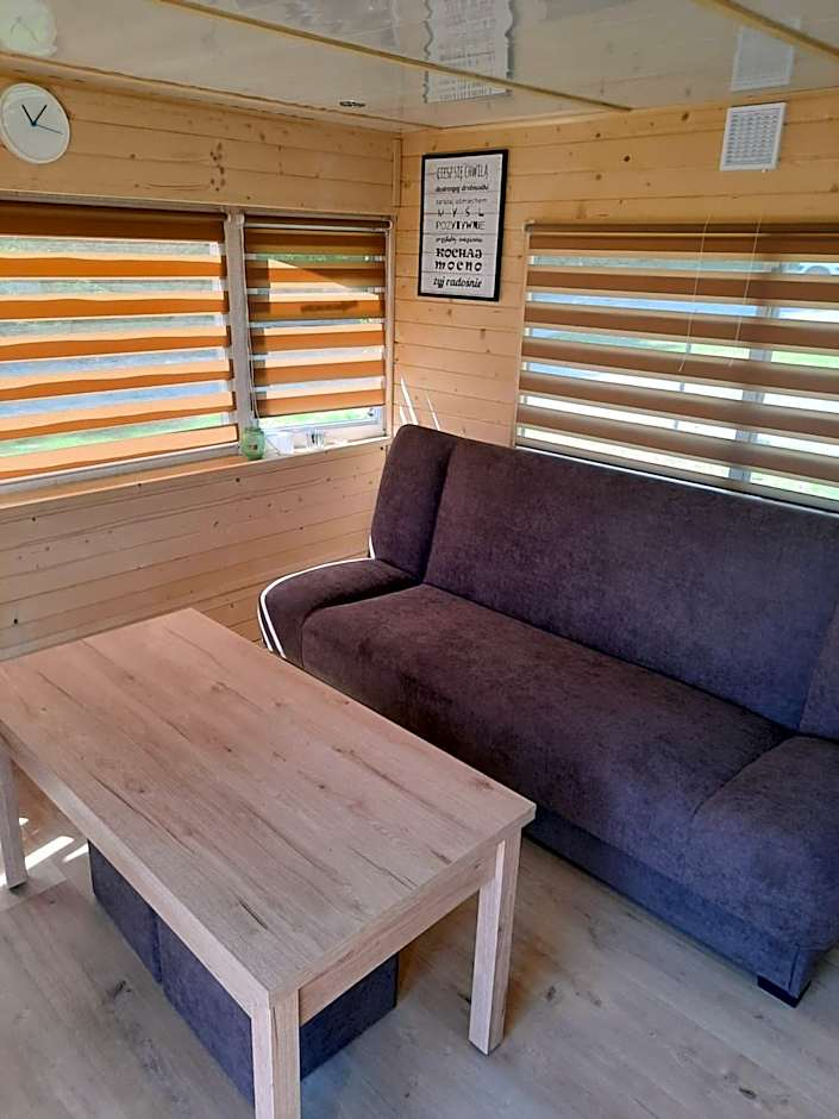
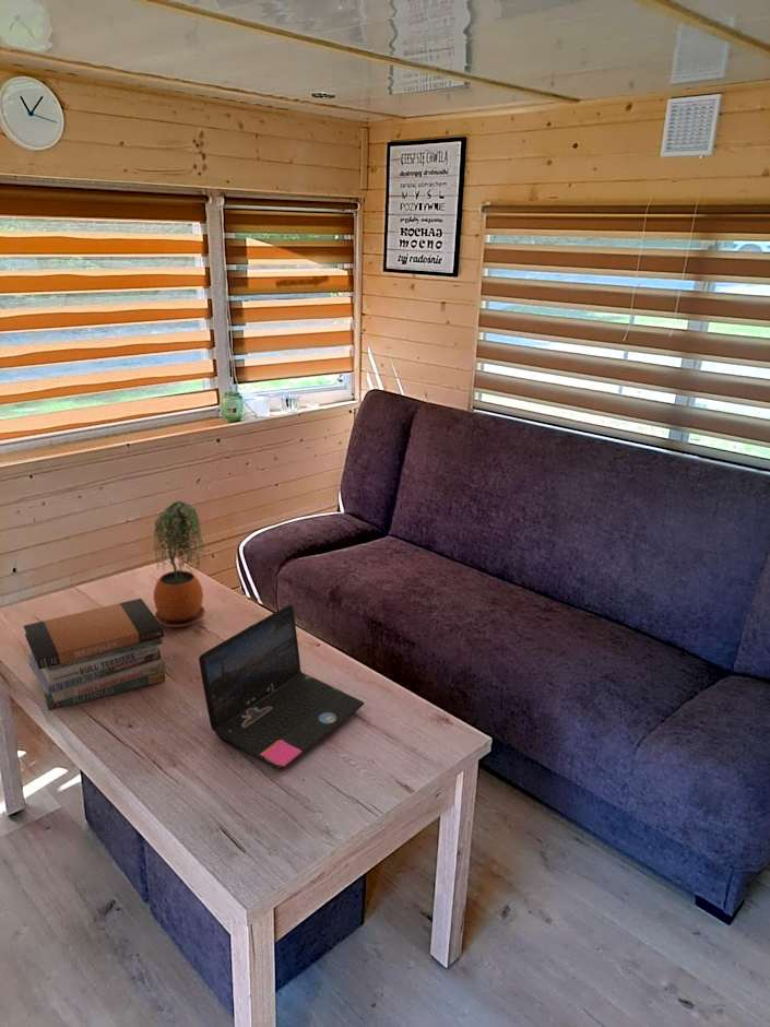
+ potted plant (180, 562)
+ book stack (96, 652)
+ laptop (285, 682)
